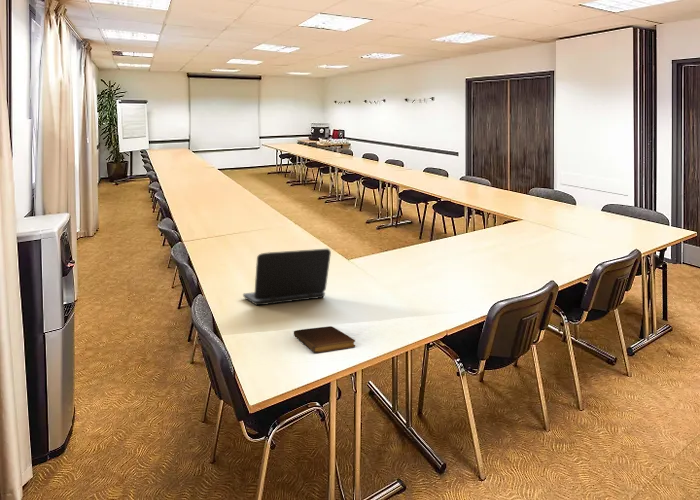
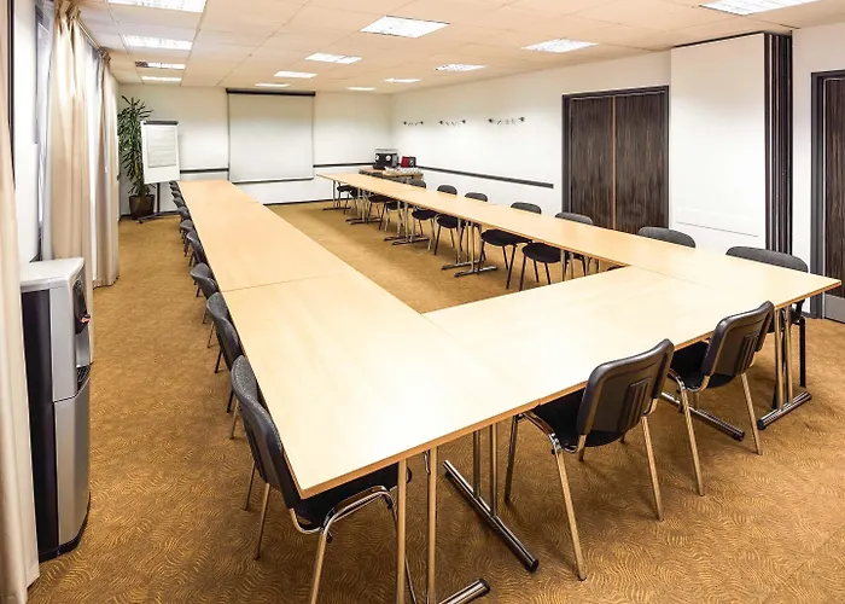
- notebook (323, 338)
- laptop (285, 274)
